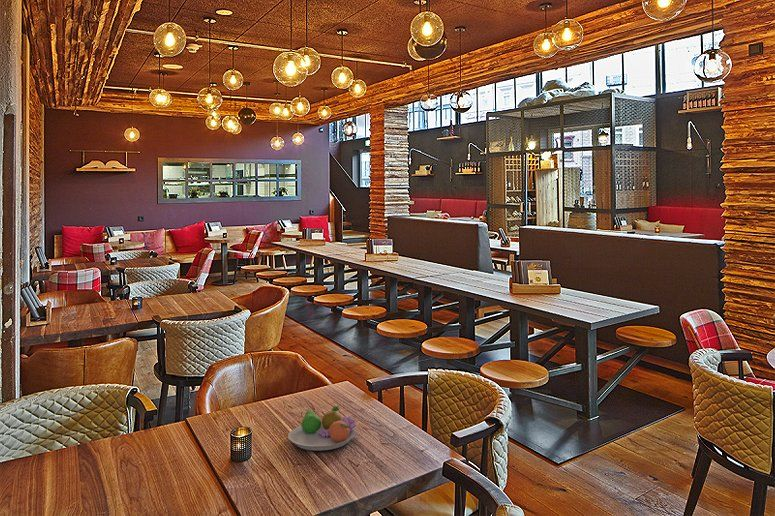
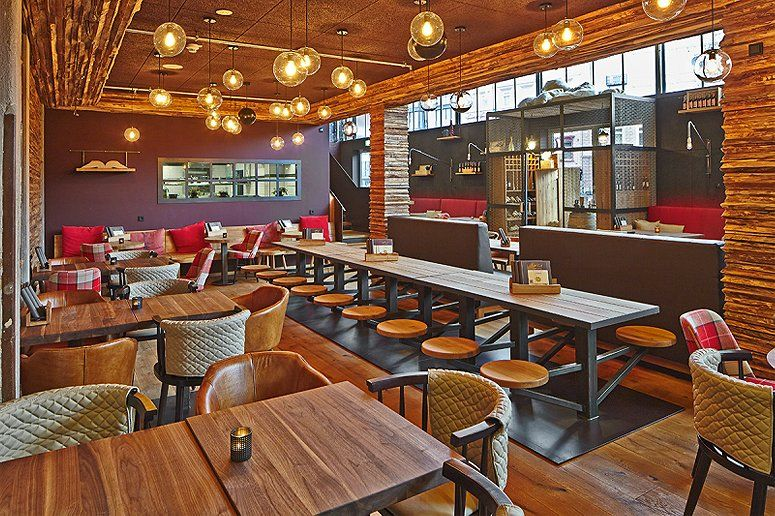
- fruit bowl (322, 425)
